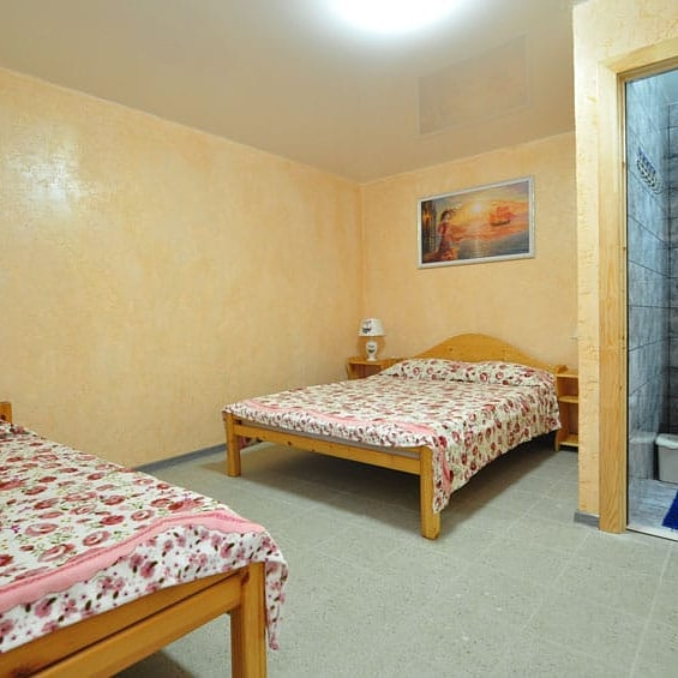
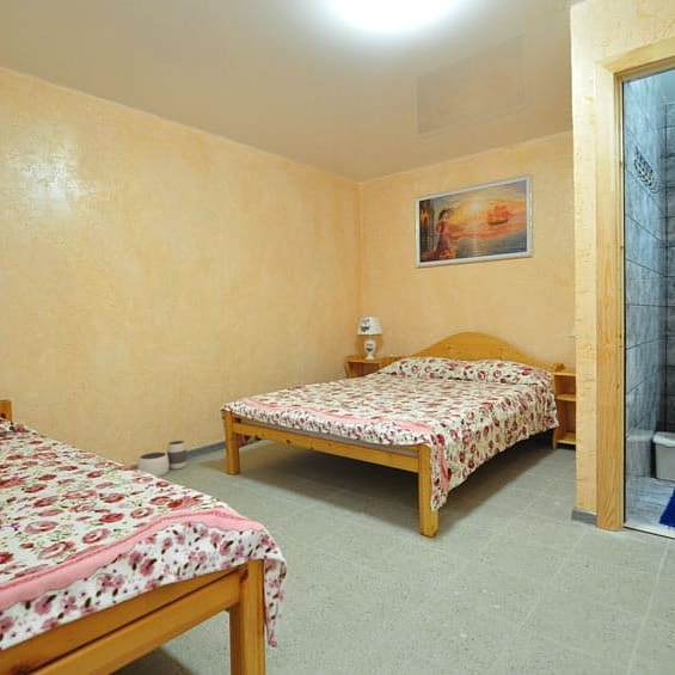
+ waste basket (162, 458)
